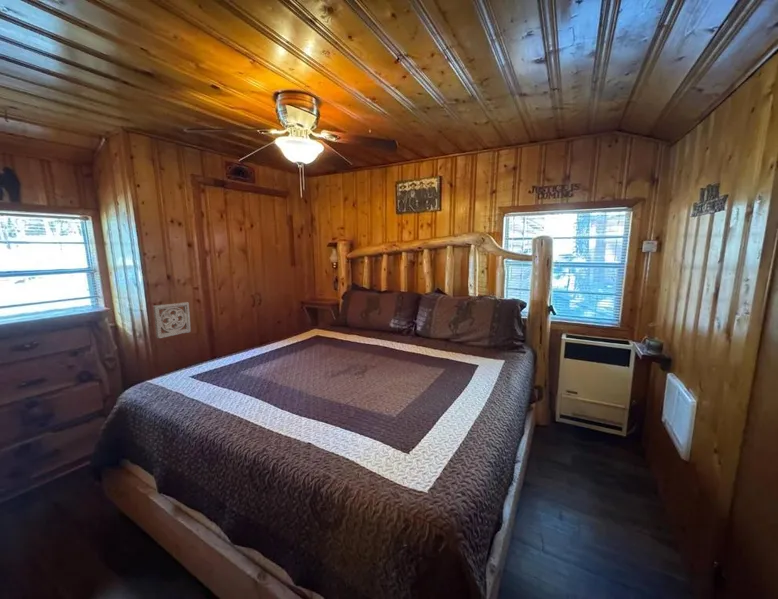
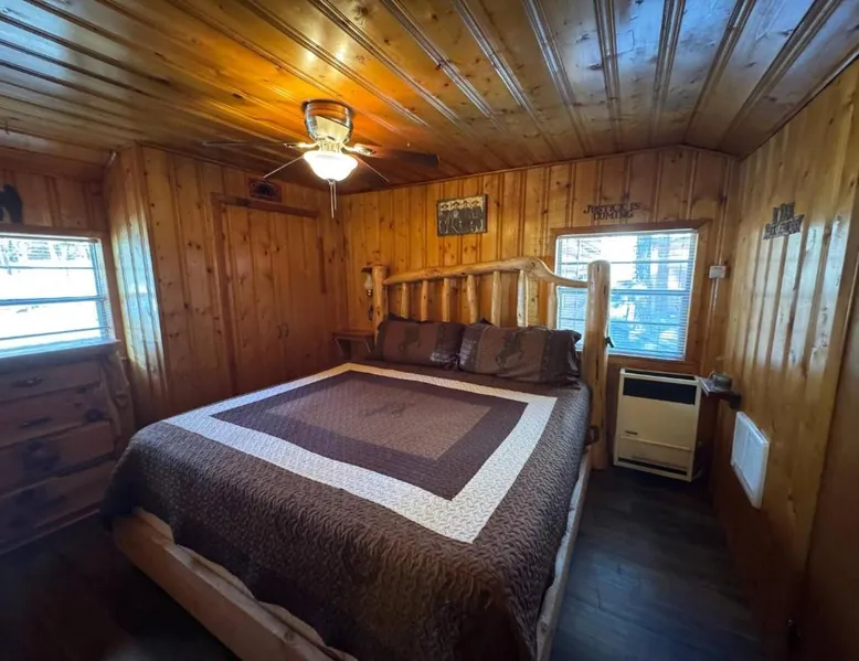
- wall ornament (172, 319)
